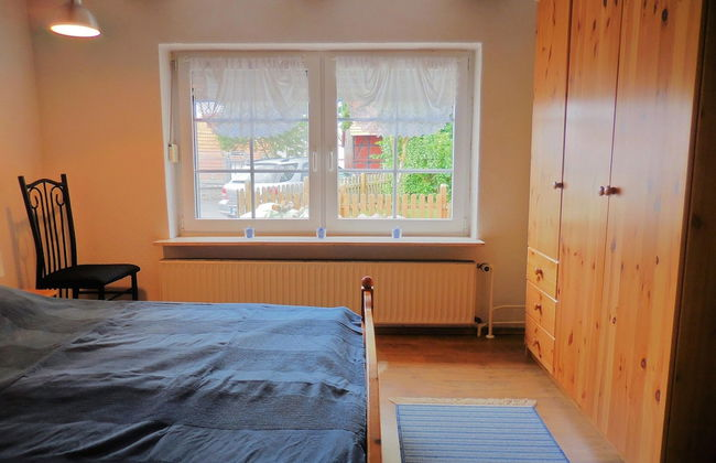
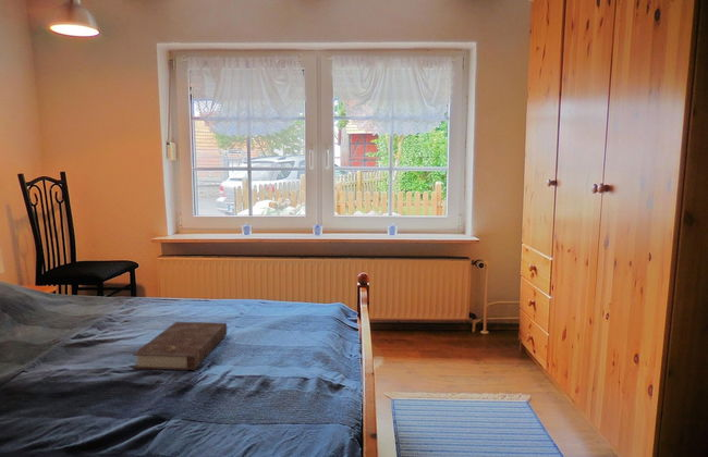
+ book (184, 343)
